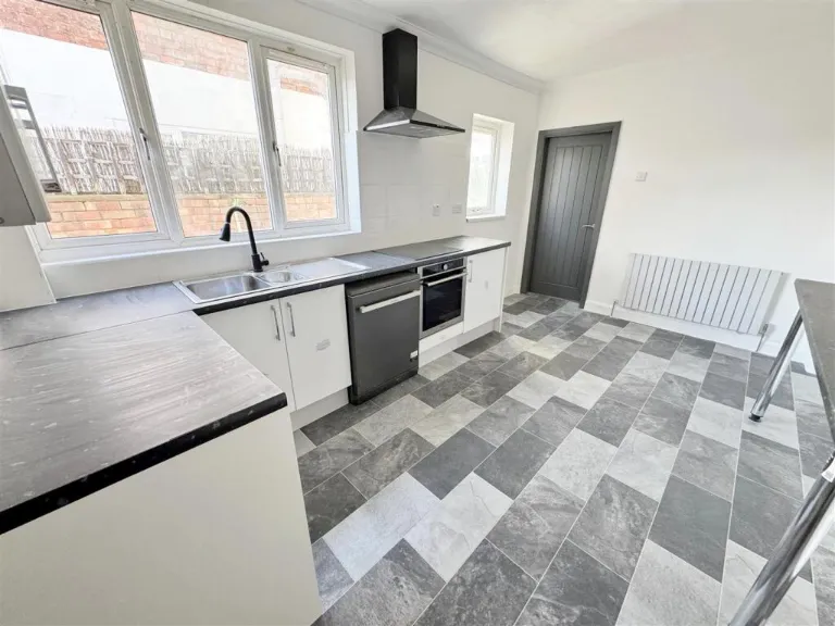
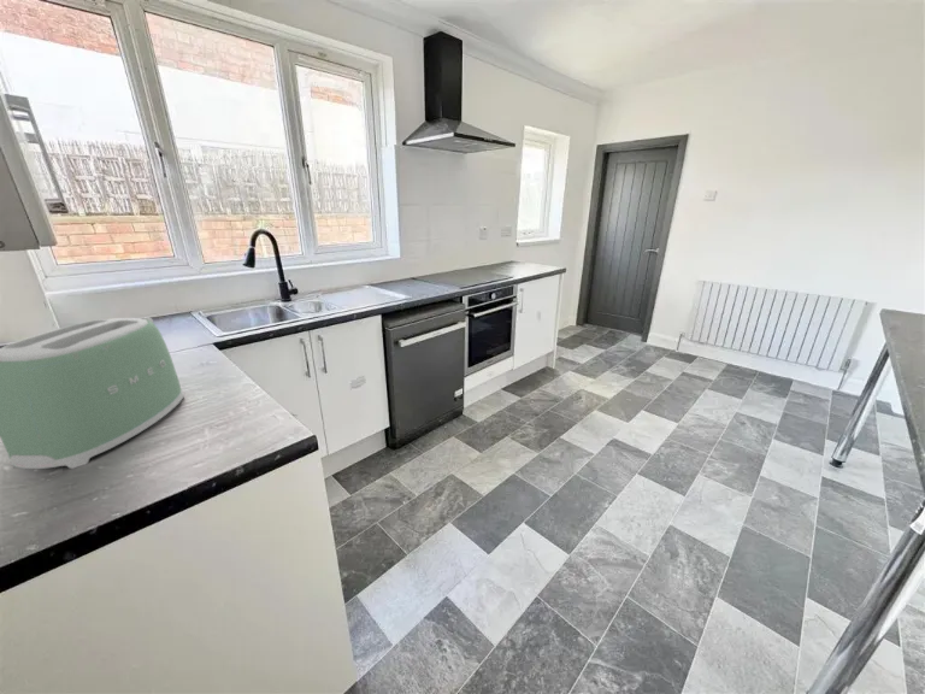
+ toaster (95, 380)
